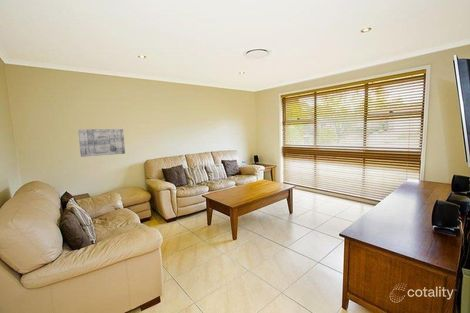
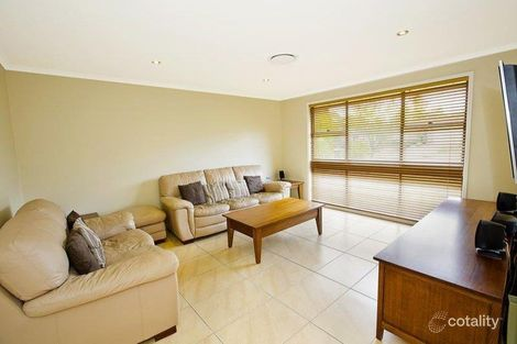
- wall art (102, 142)
